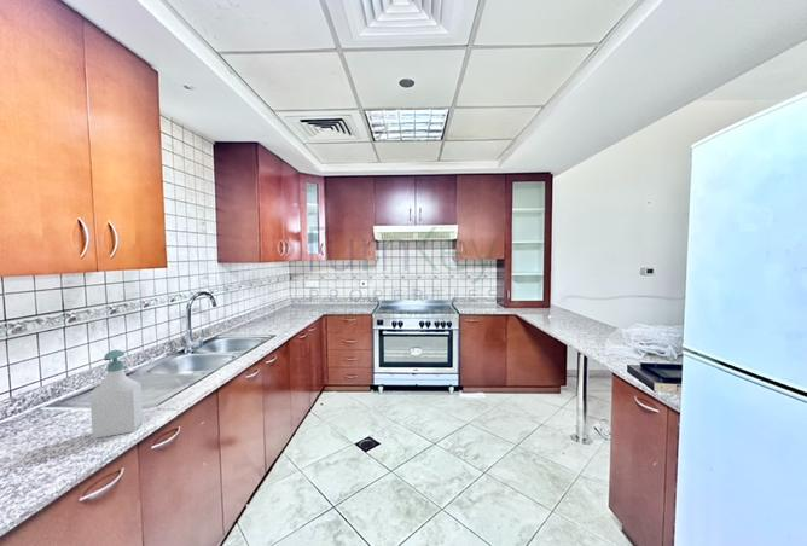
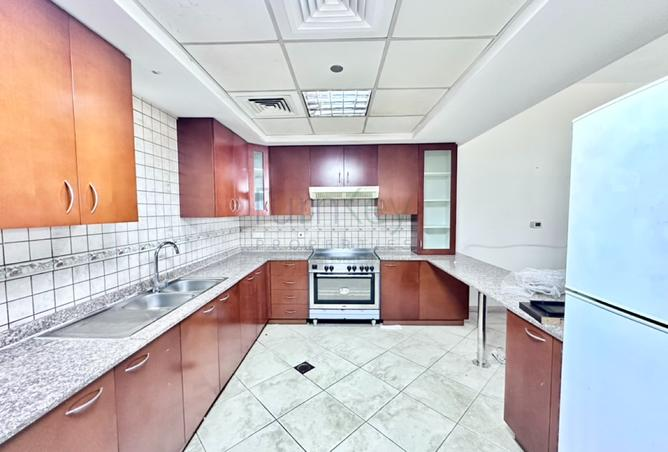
- soap bottle (115, 391)
